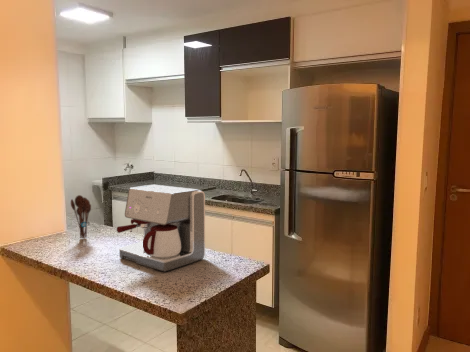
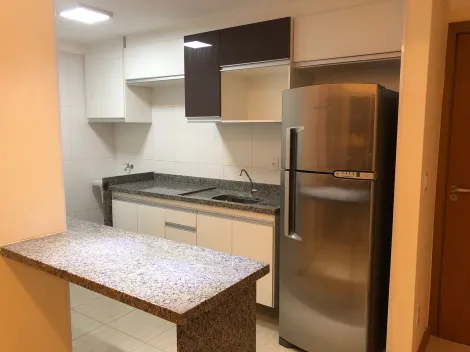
- utensil holder (81, 216)
- coffee maker (161, 223)
